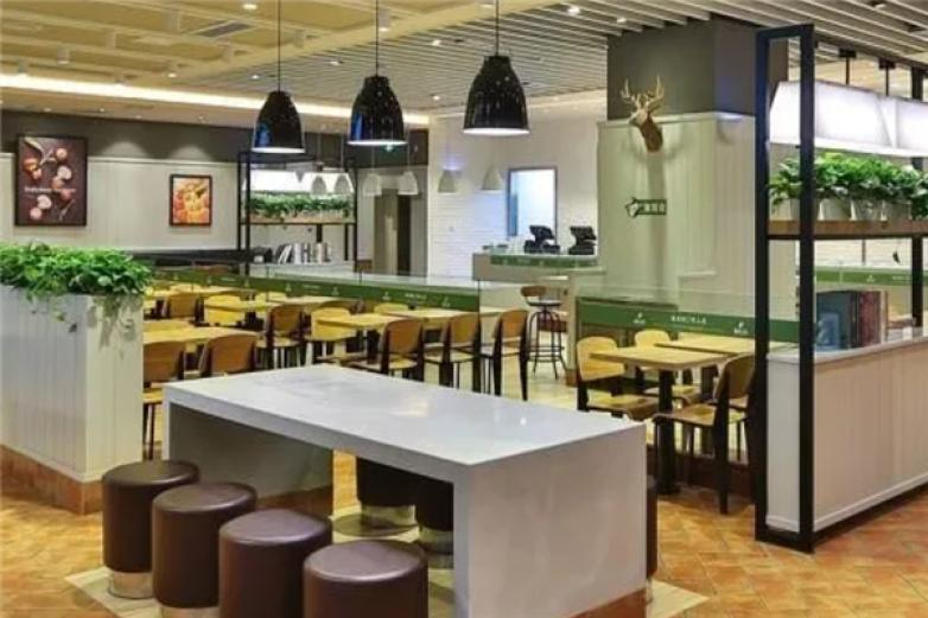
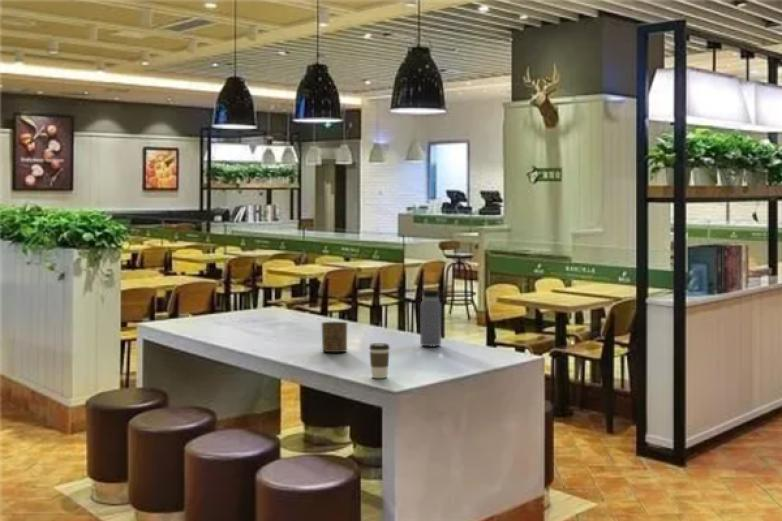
+ cup (334, 336)
+ water bottle (430, 313)
+ coffee cup (379, 360)
